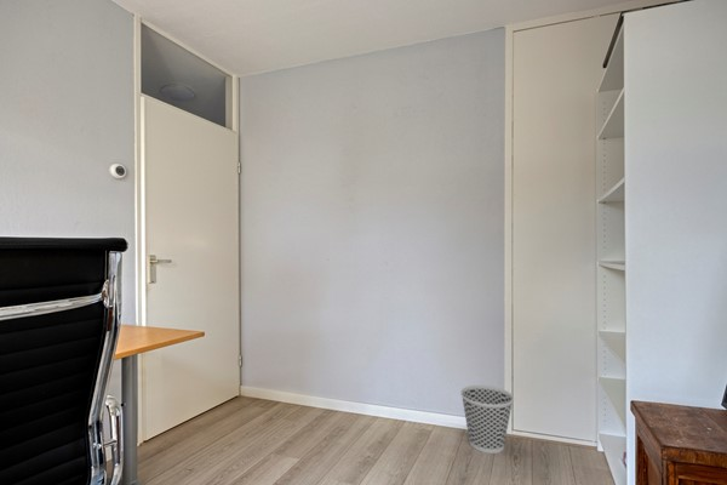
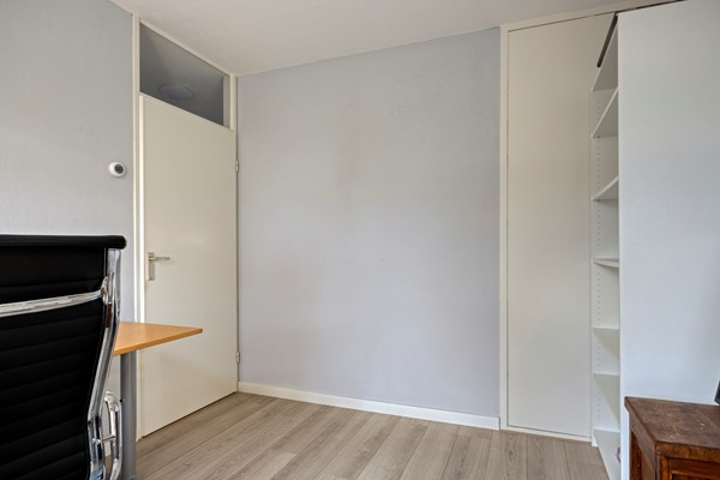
- wastebasket (486, 418)
